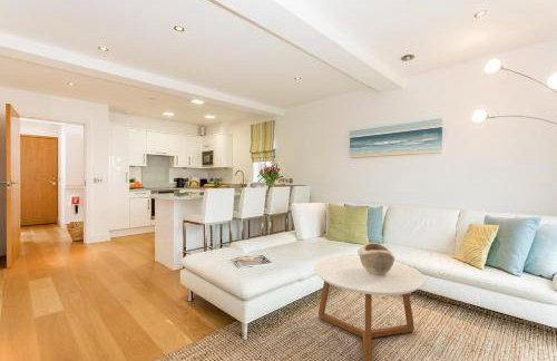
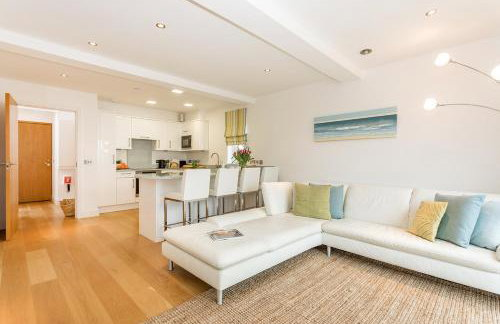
- decorative bowl (377, 258)
- coffee table (368, 303)
